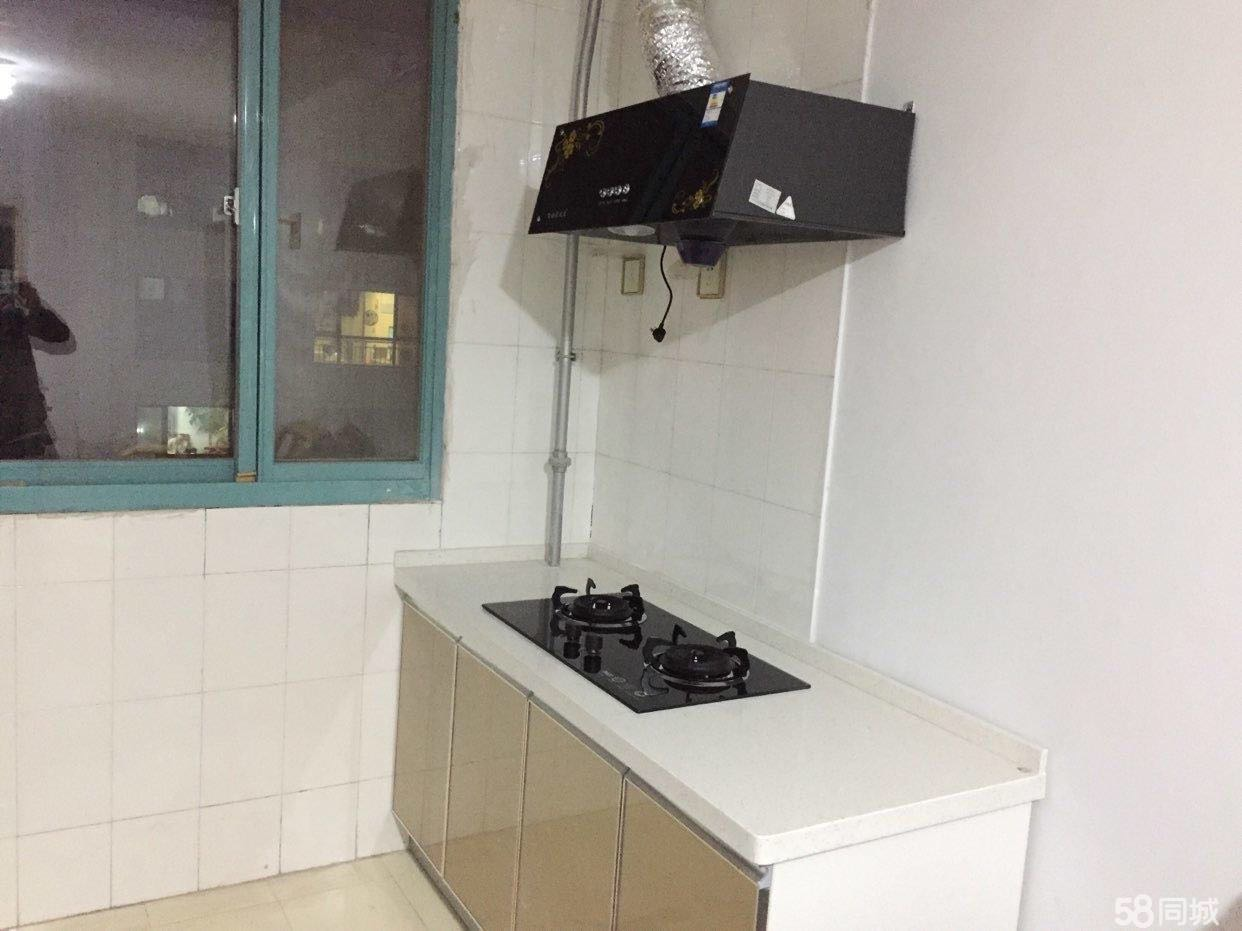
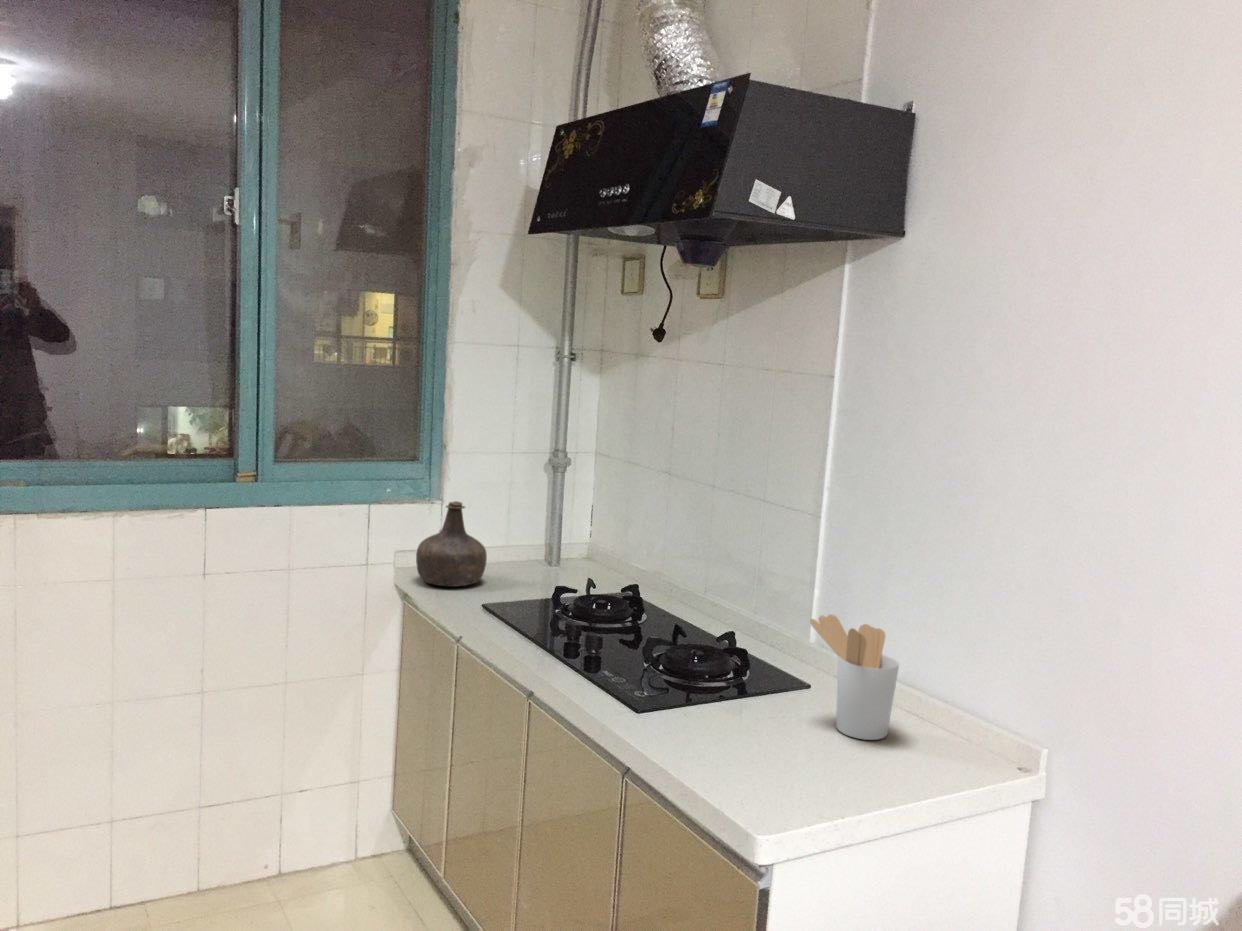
+ bottle (452, 542)
+ utensil holder (851, 673)
